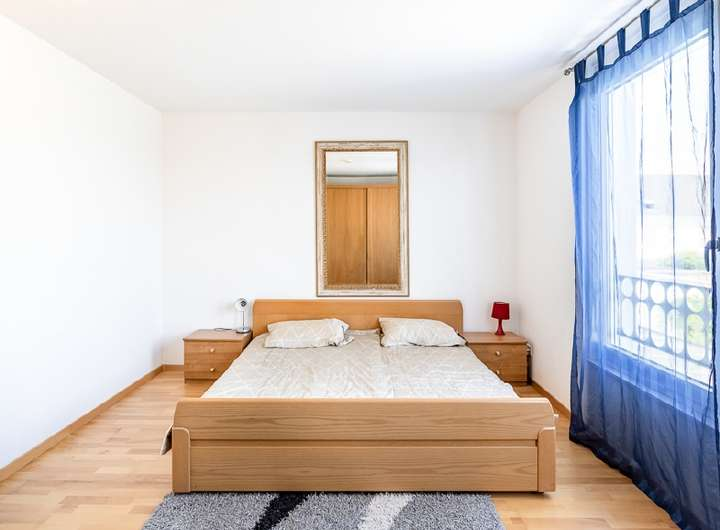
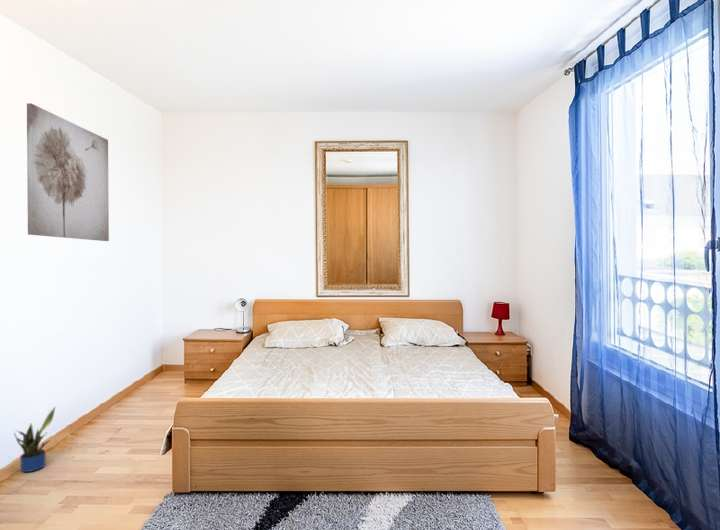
+ potted plant (35, 438)
+ wall art (73, 181)
